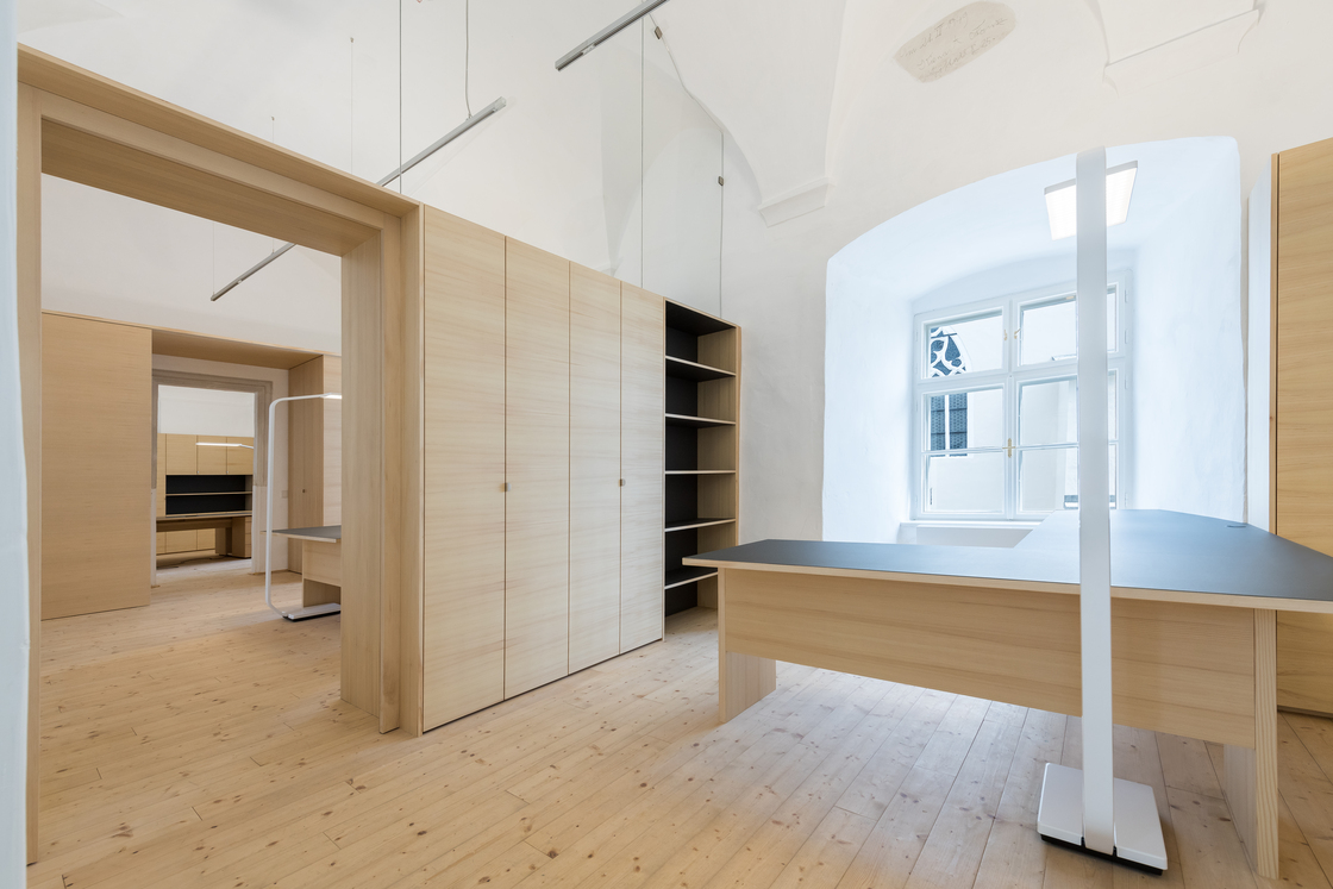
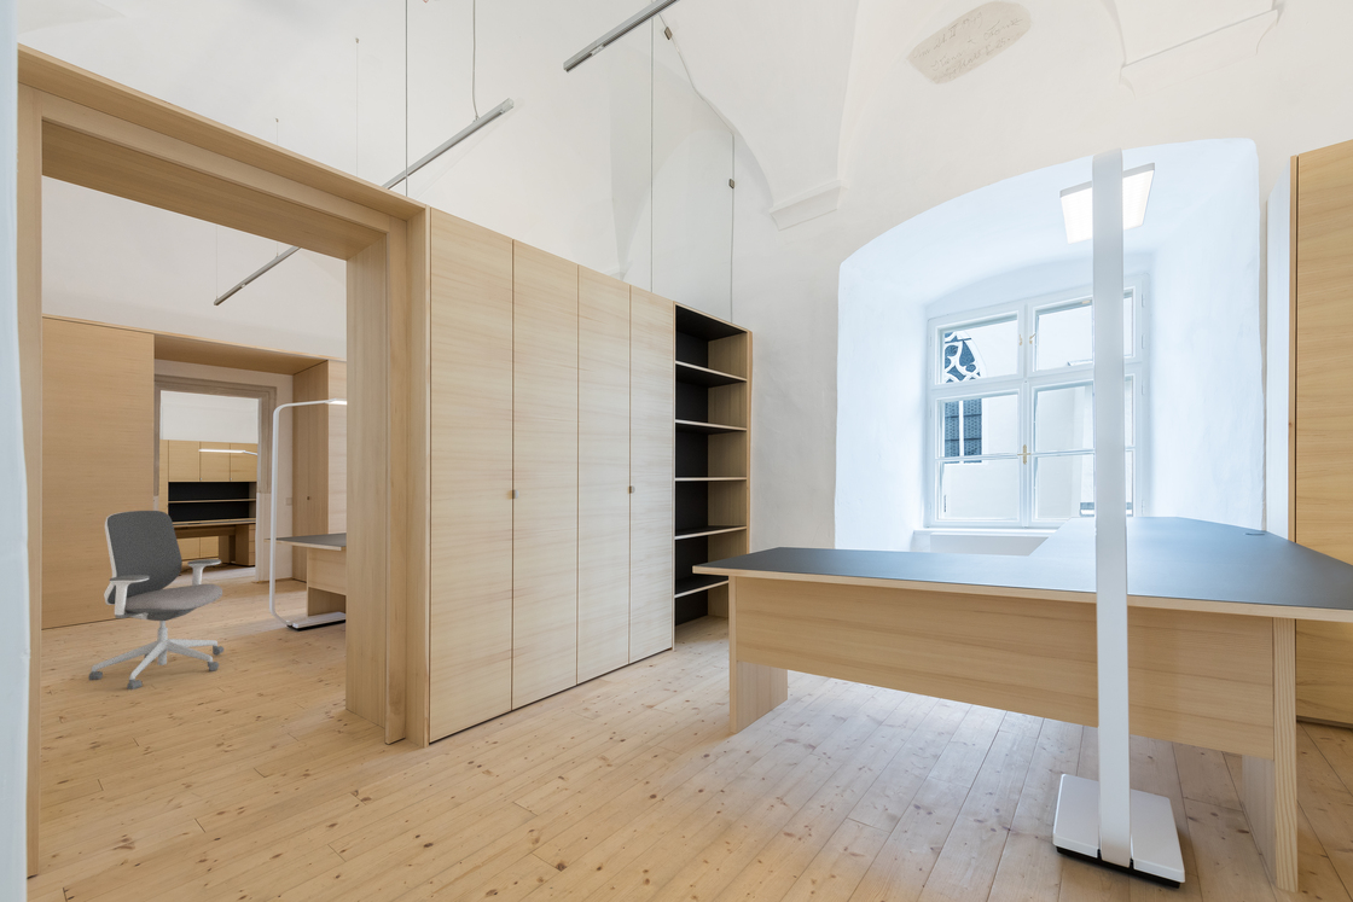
+ office chair (167, 589)
